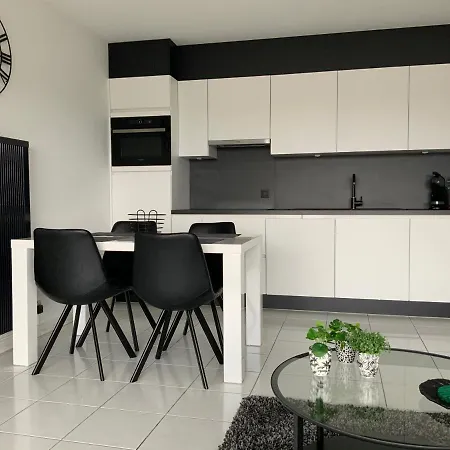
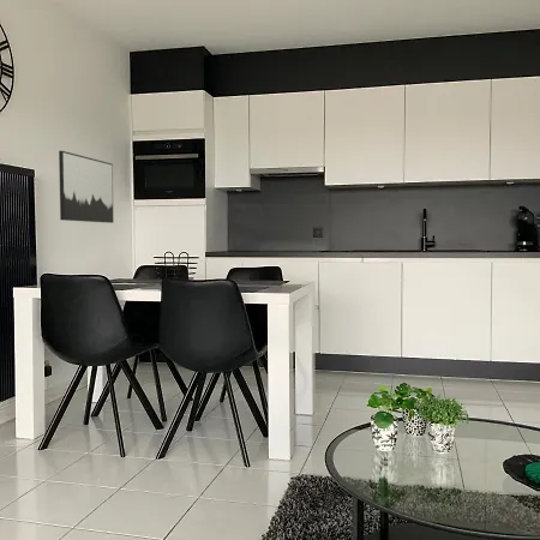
+ wall art (88, 190)
